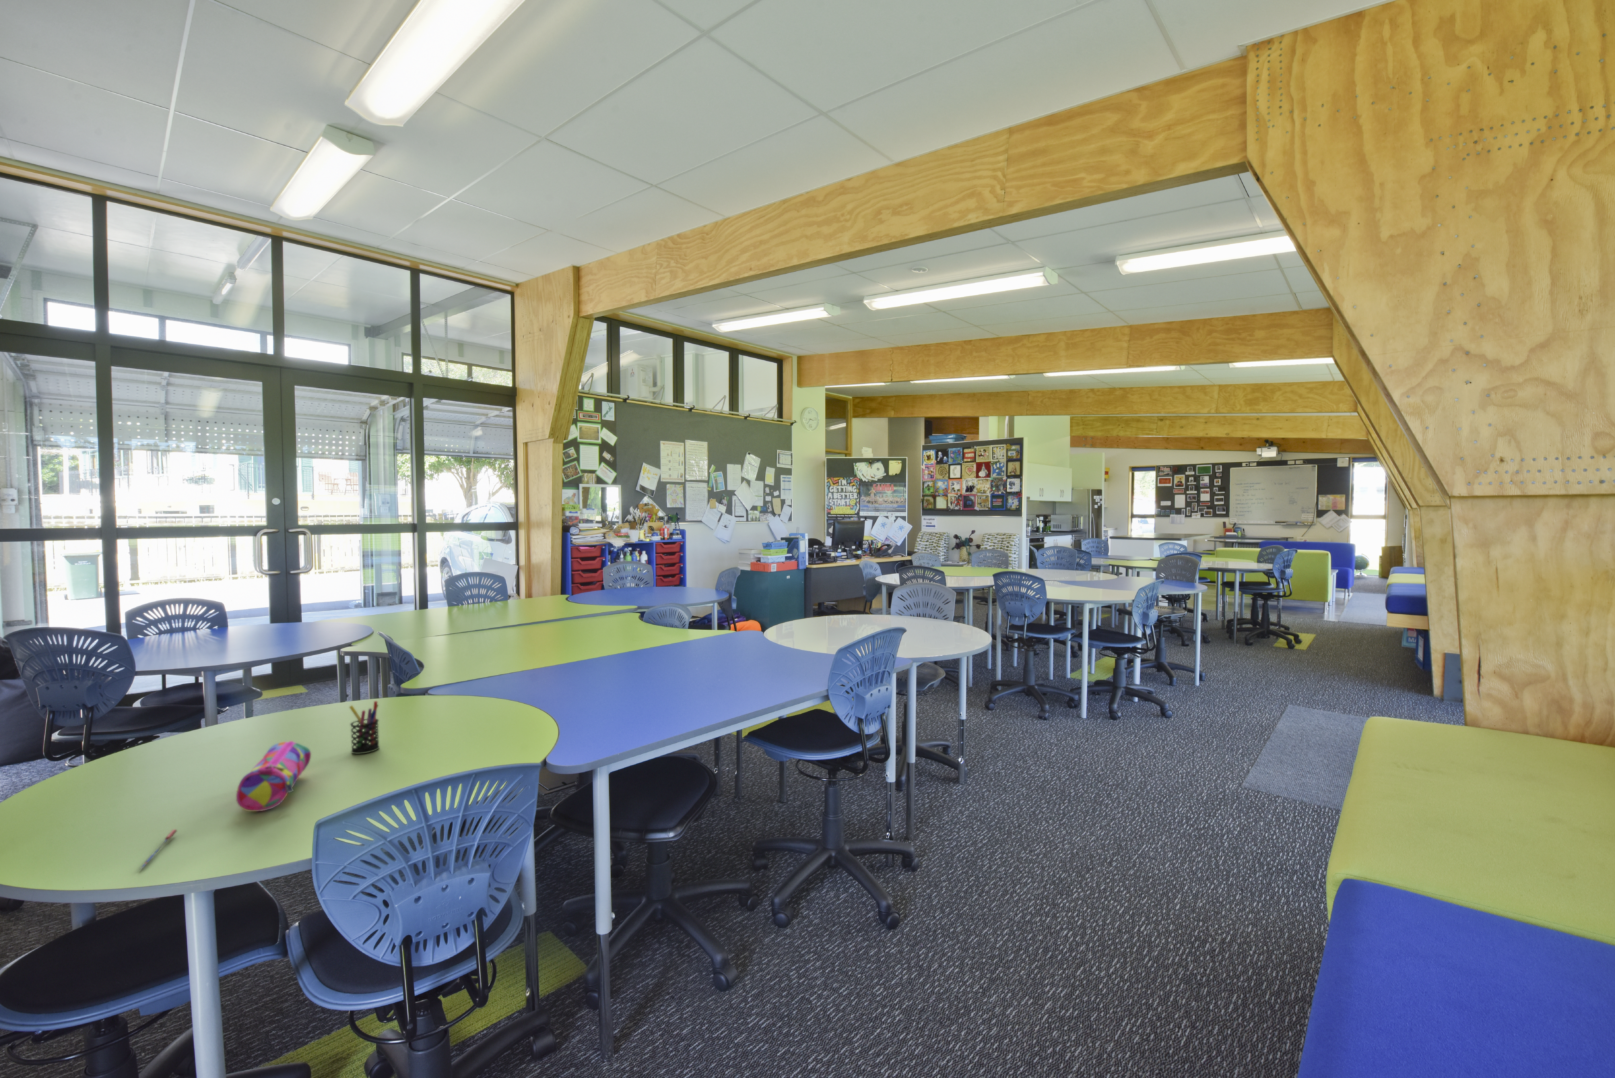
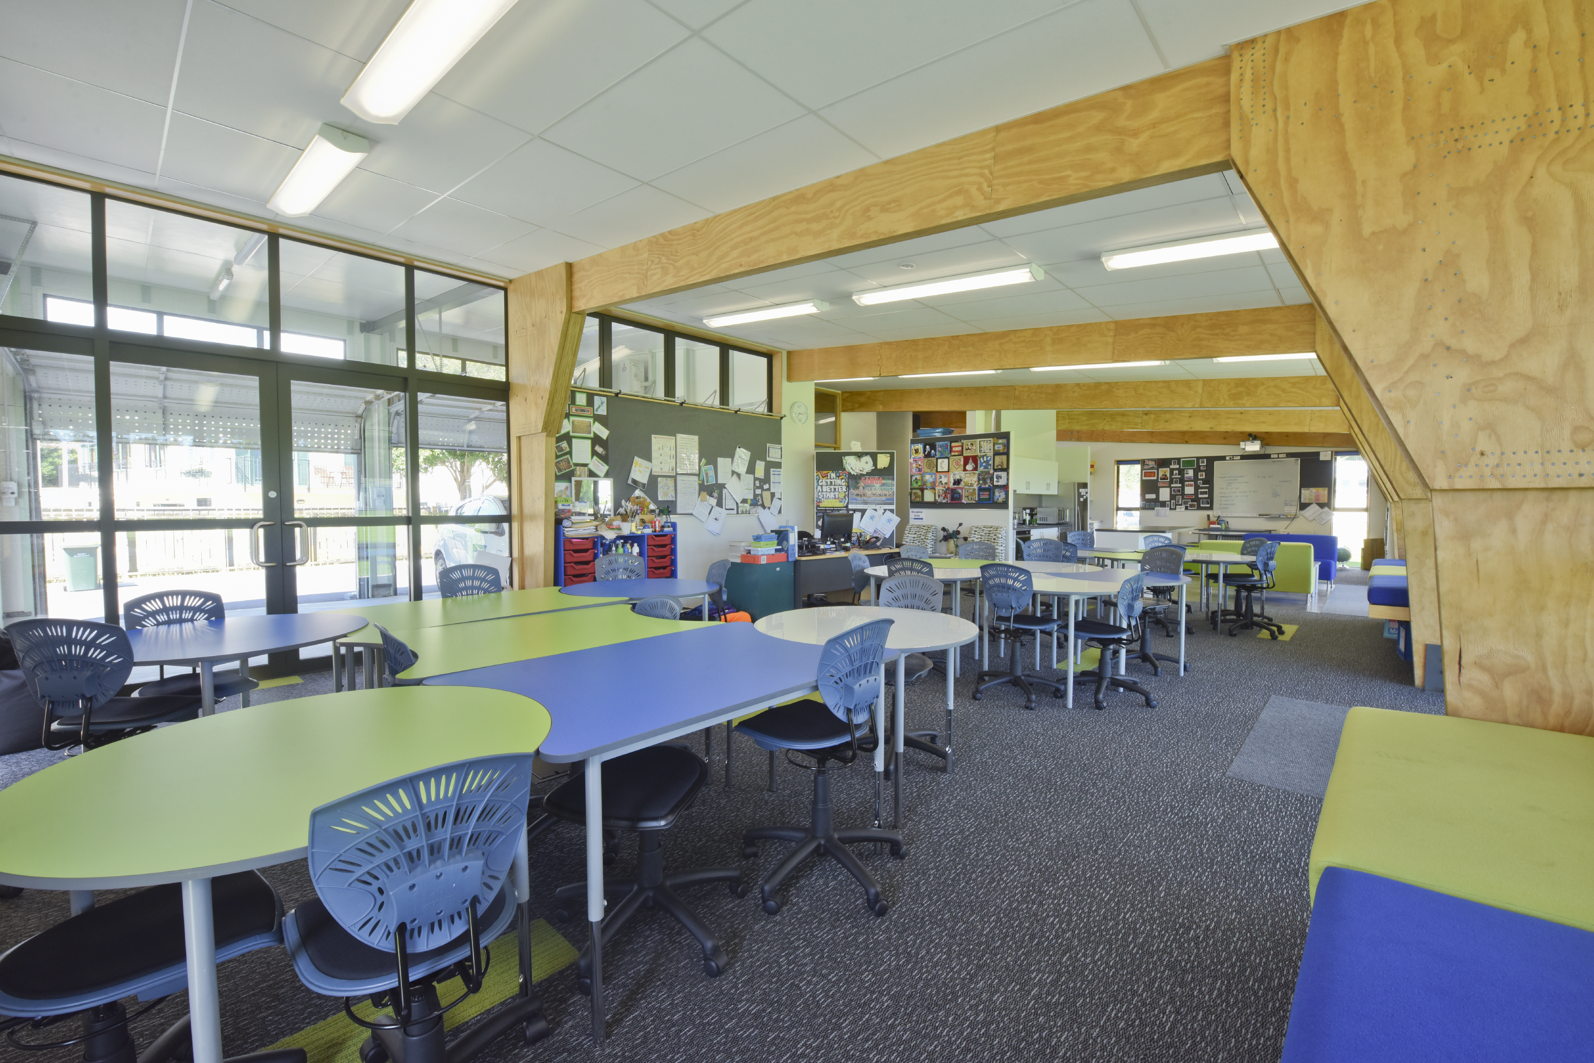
- pencil case (277, 774)
- pen holder (368, 724)
- pen (158, 848)
